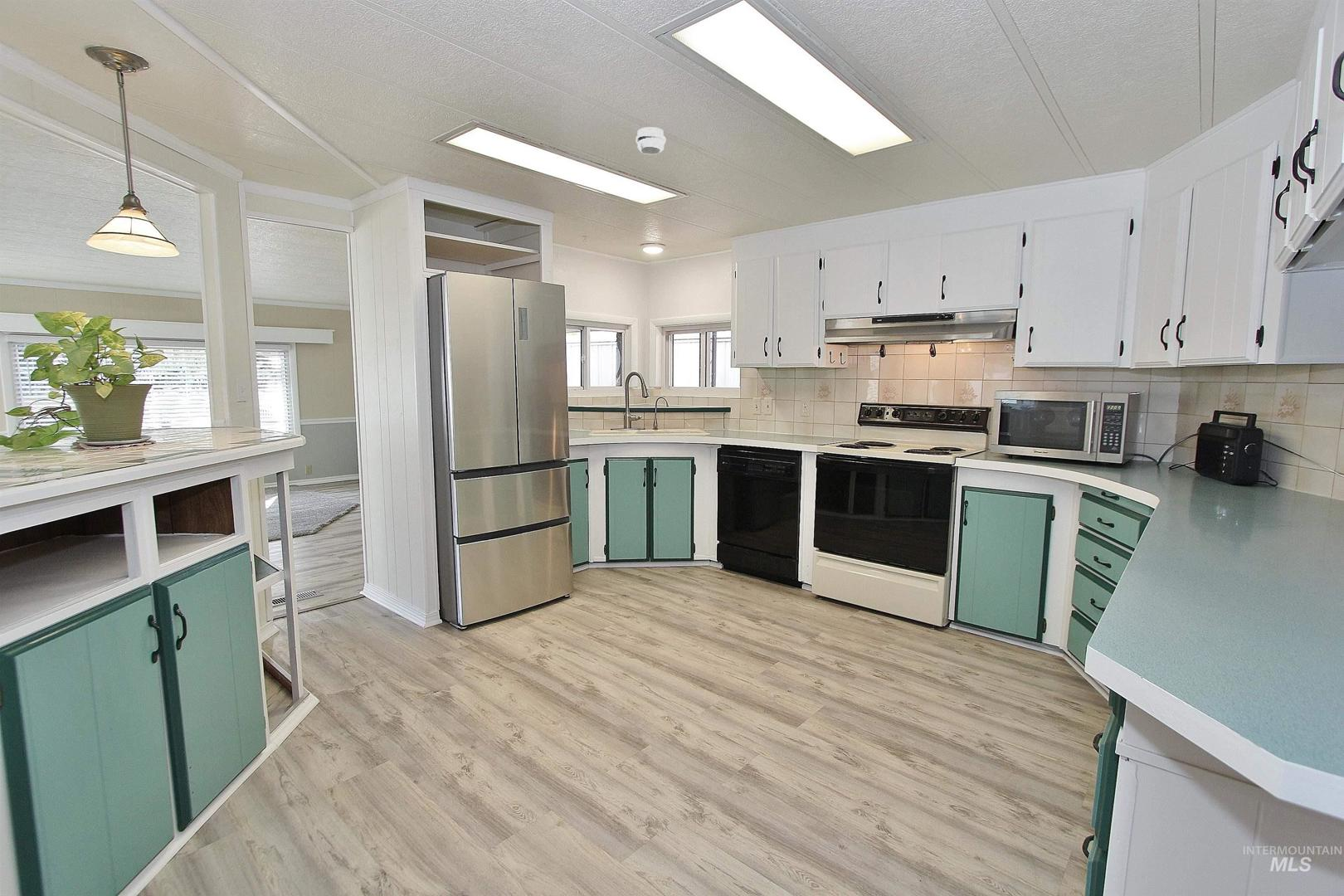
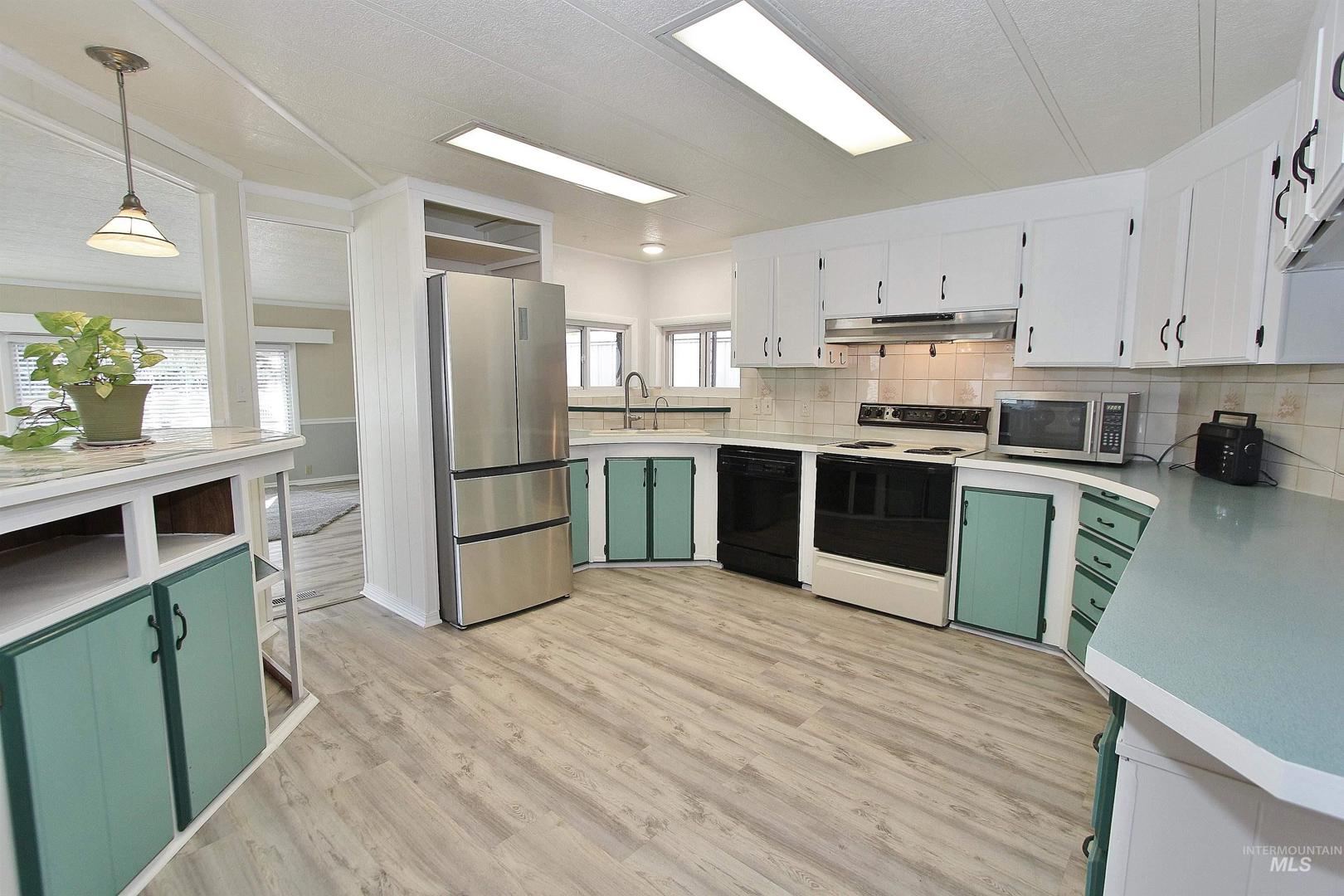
- smoke detector (650, 141)
